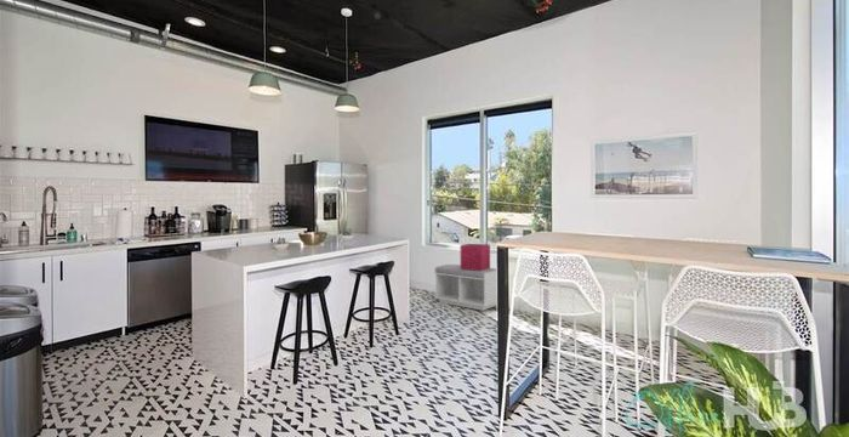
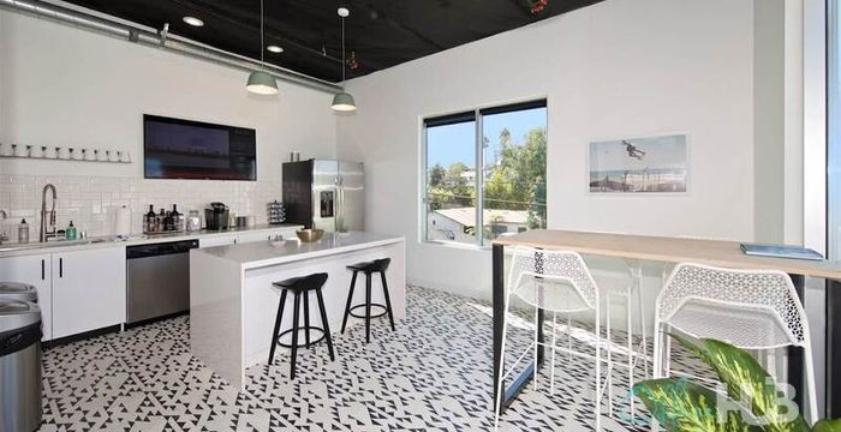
- storage bin (474, 256)
- bench (466, 285)
